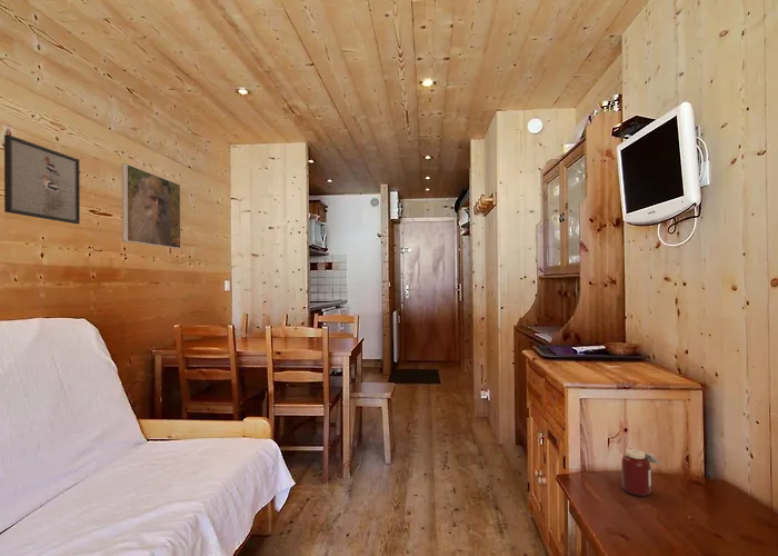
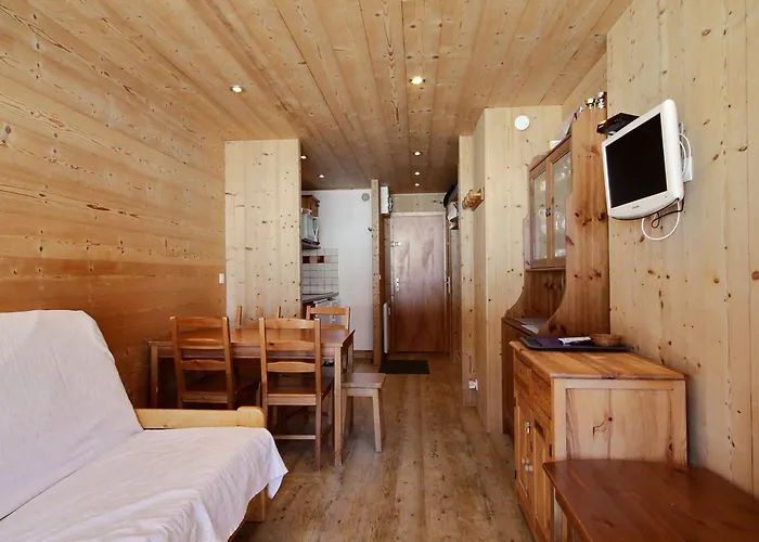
- jar (639, 469)
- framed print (153, 210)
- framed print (44, 182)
